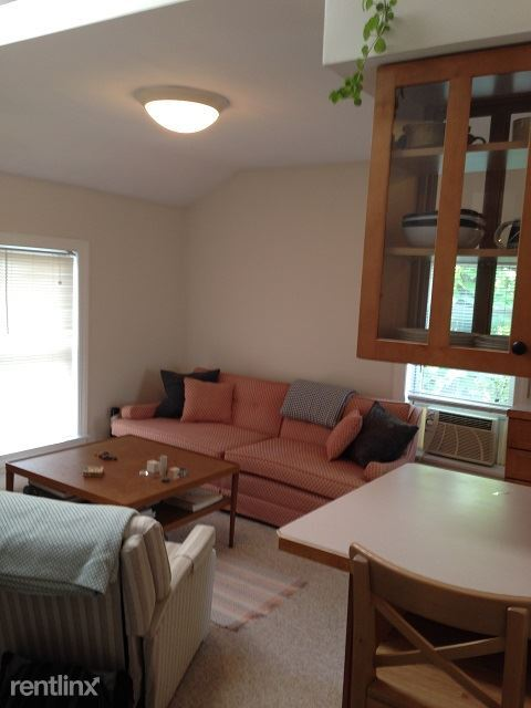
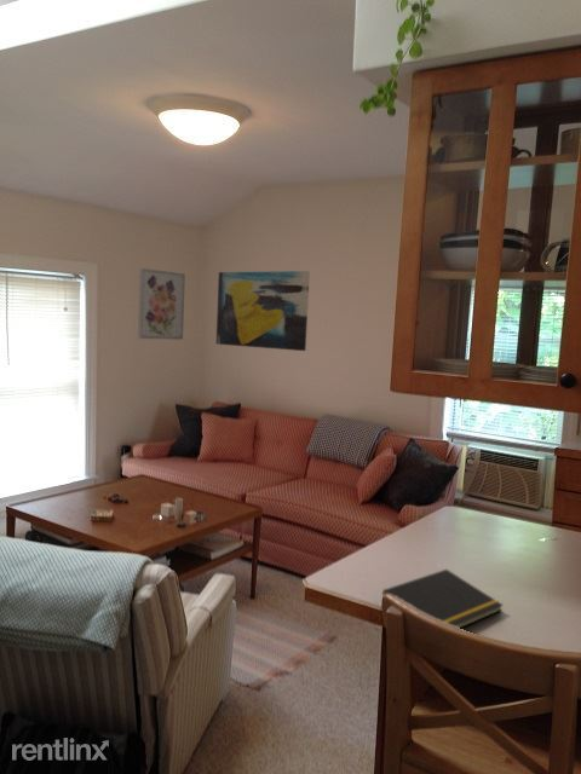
+ wall art (161, 305)
+ notepad (443, 600)
+ wall art (260, 310)
